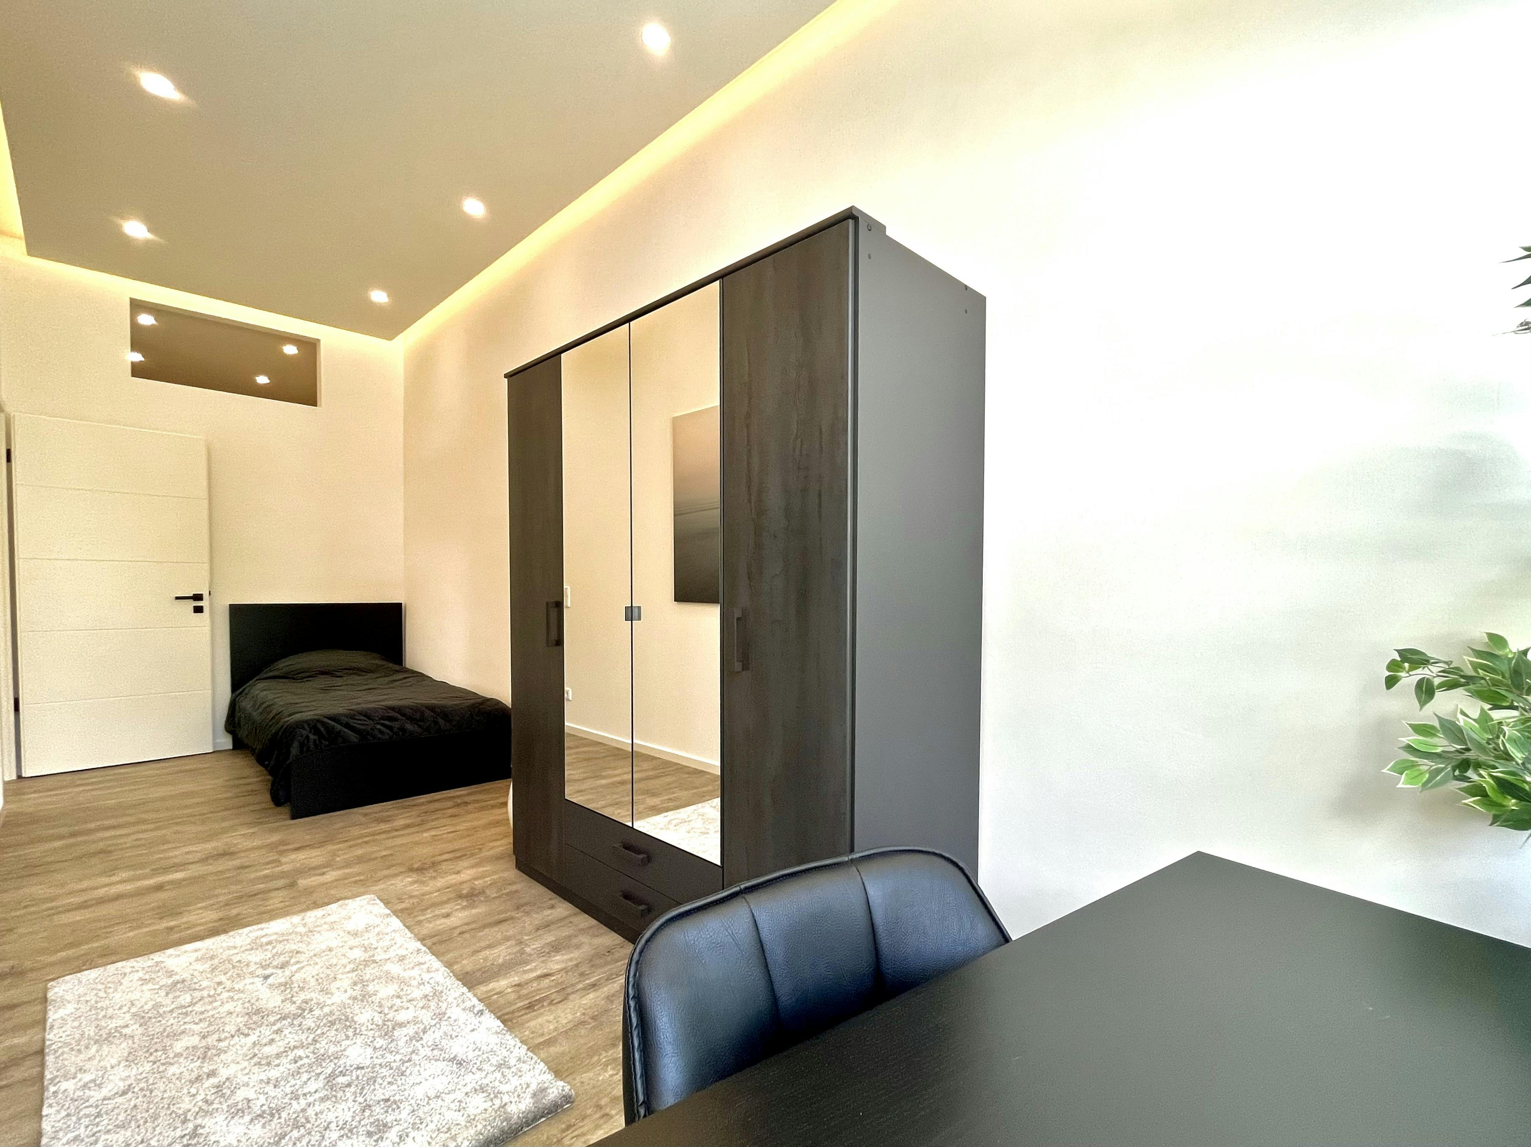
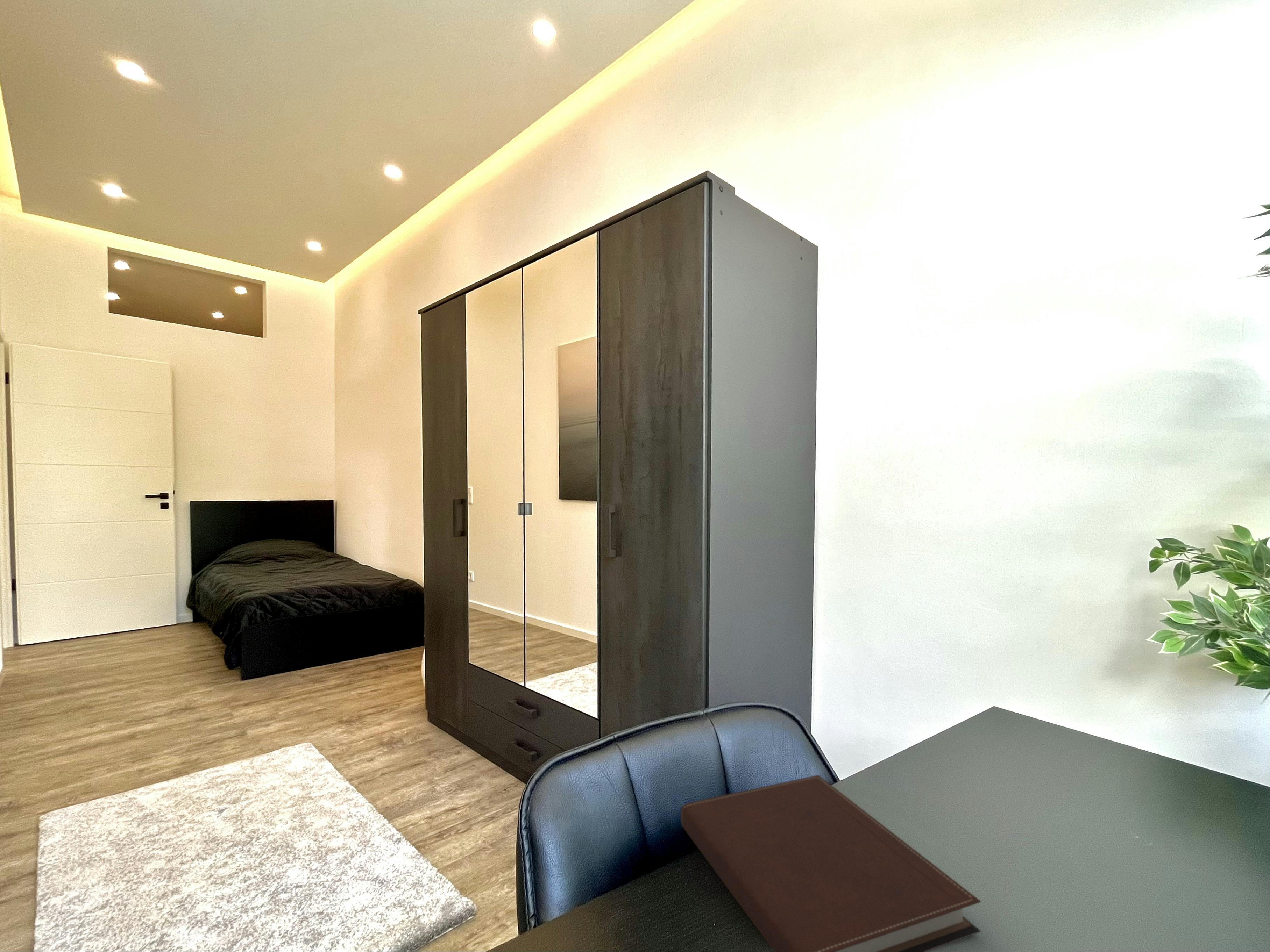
+ notebook (812, 860)
